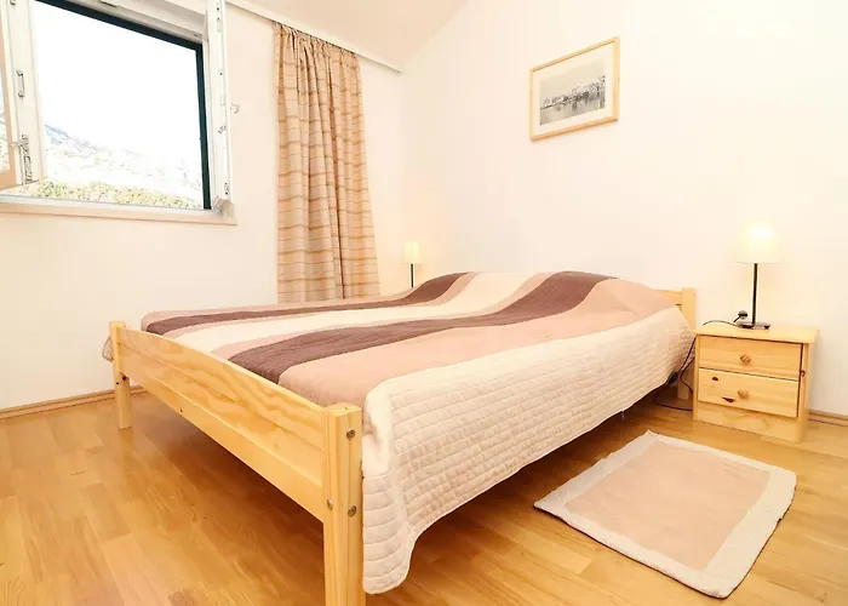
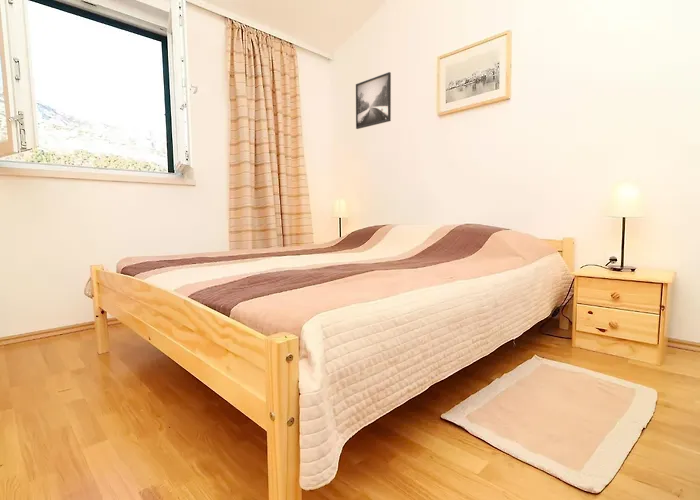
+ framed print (372, 102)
